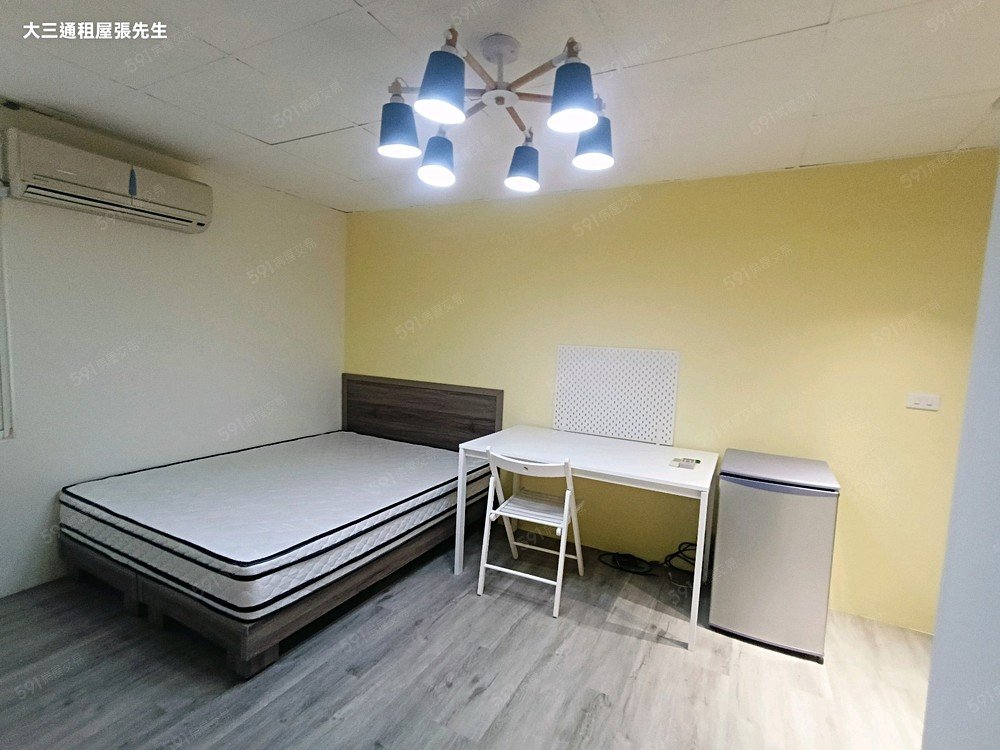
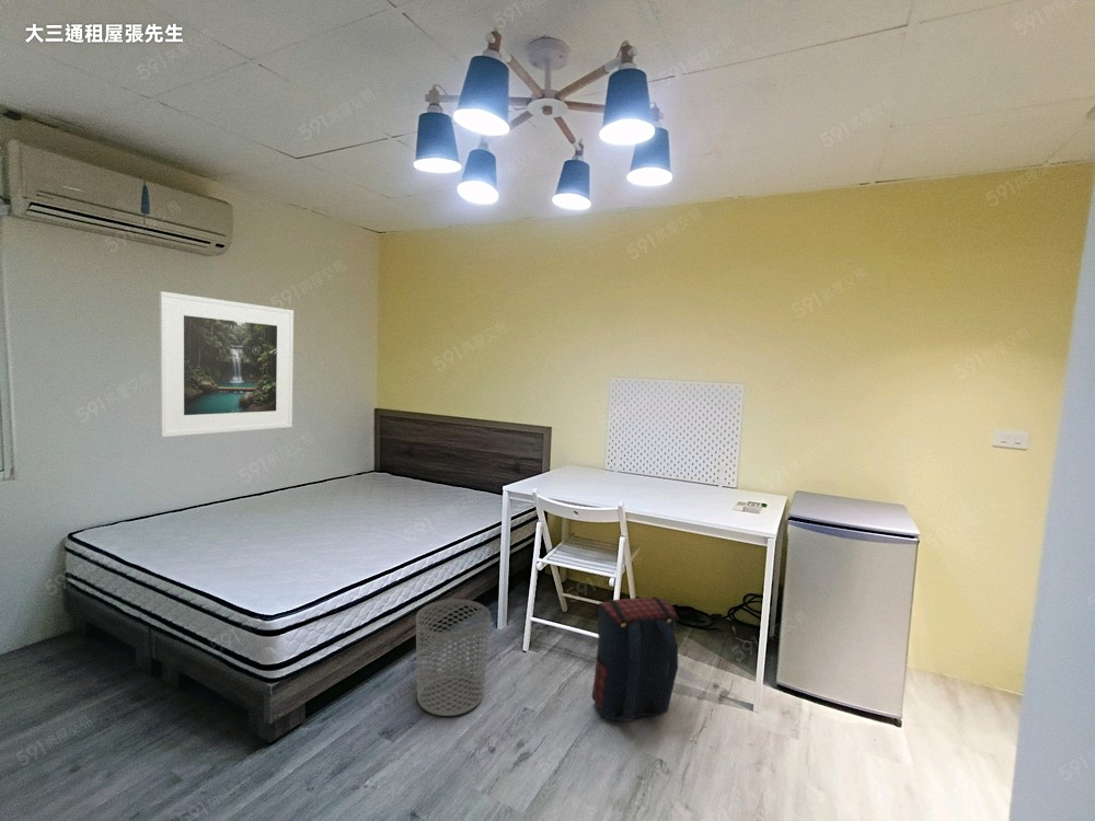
+ waste bin (451, 656)
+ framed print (233, 367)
+ satchel (639, 660)
